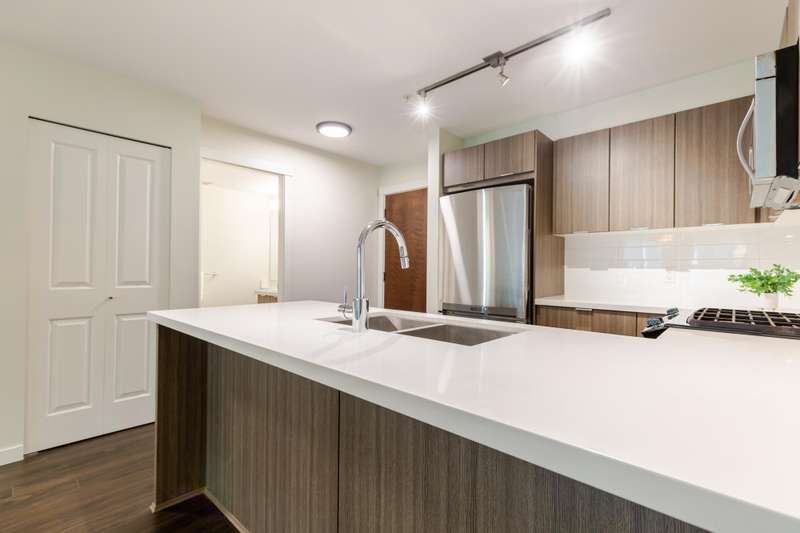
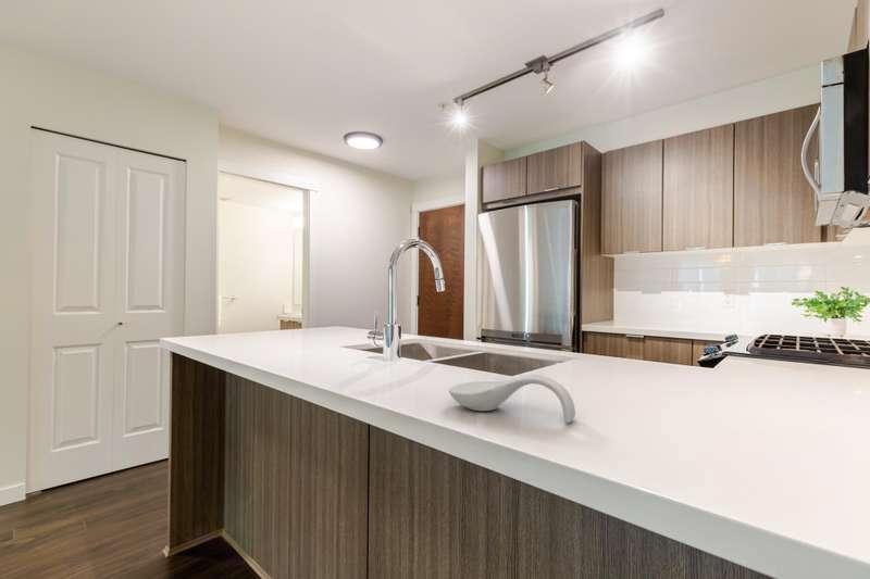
+ spoon rest (508, 391)
